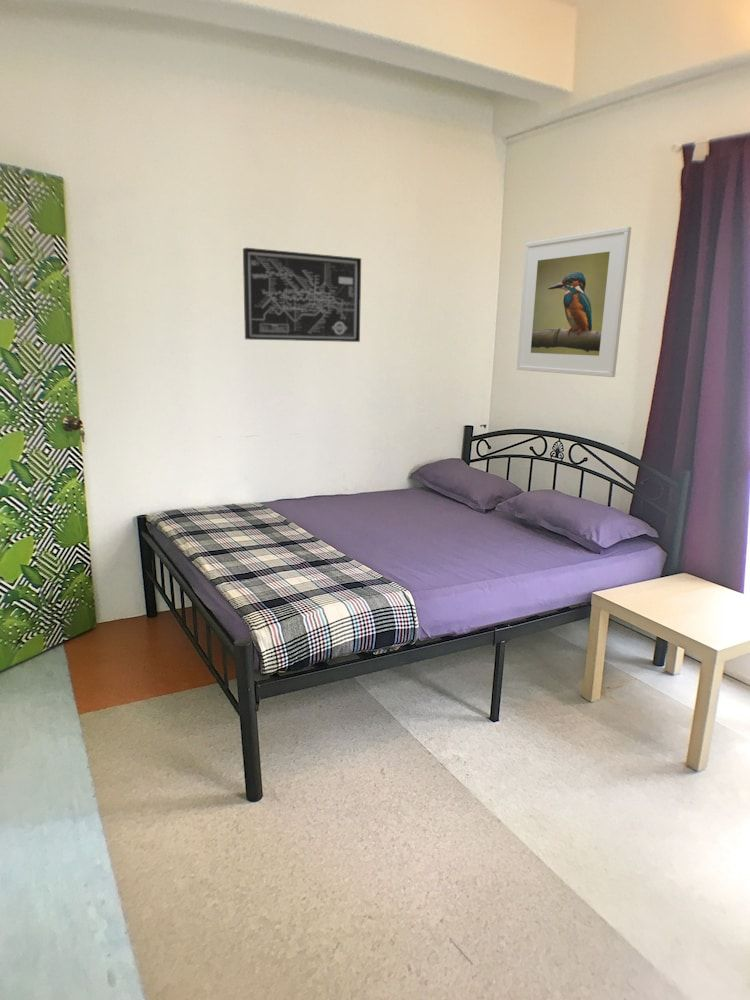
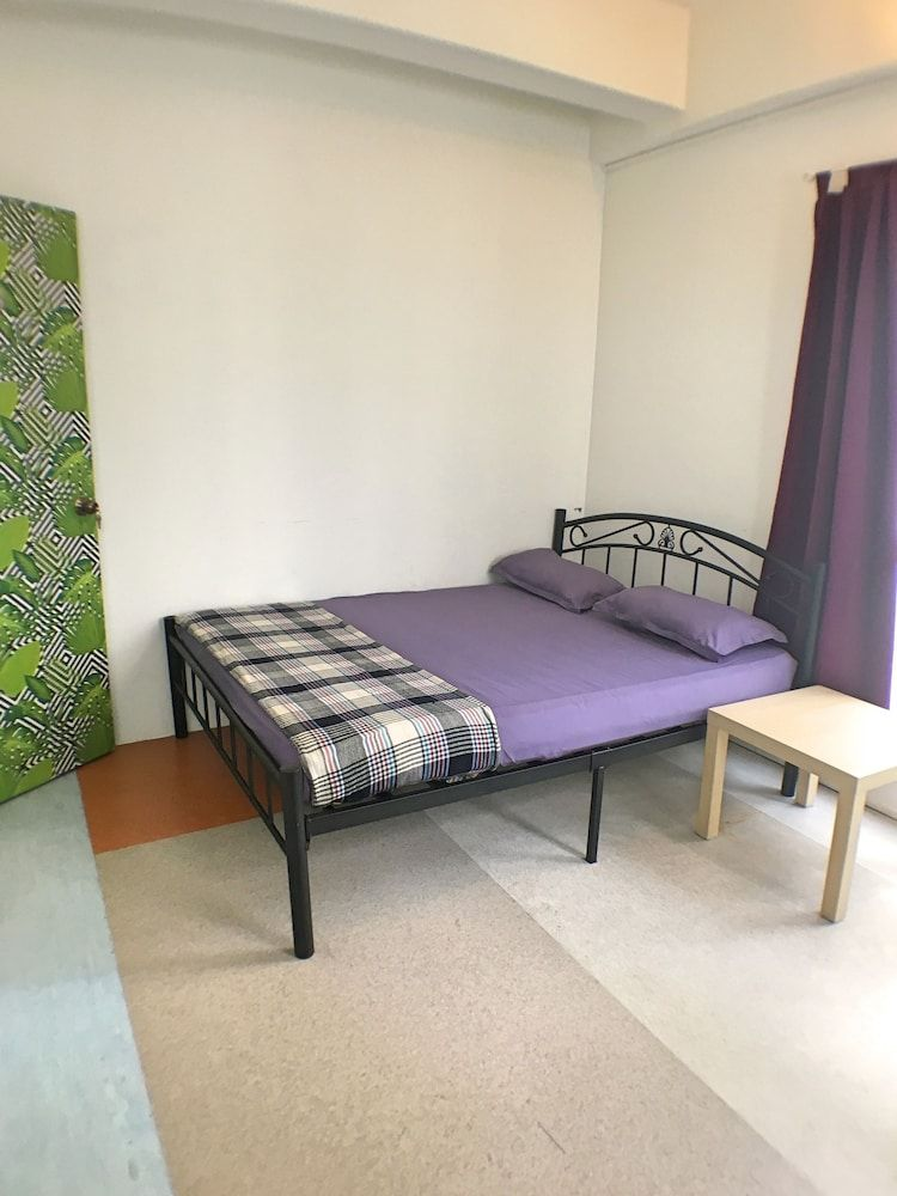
- wall art (304, 297)
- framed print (567, 306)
